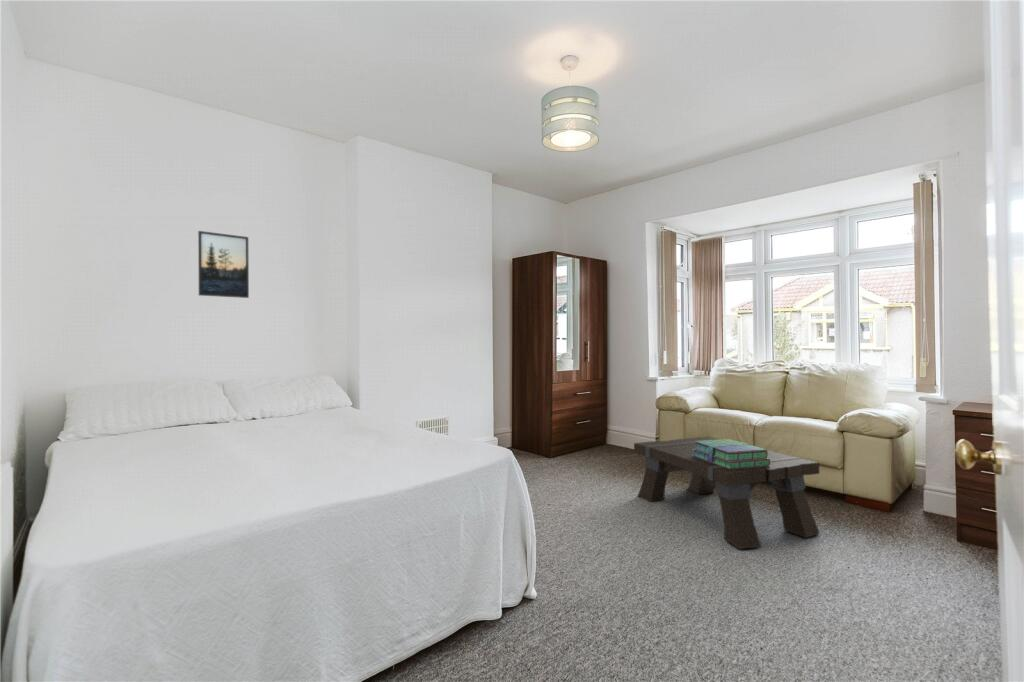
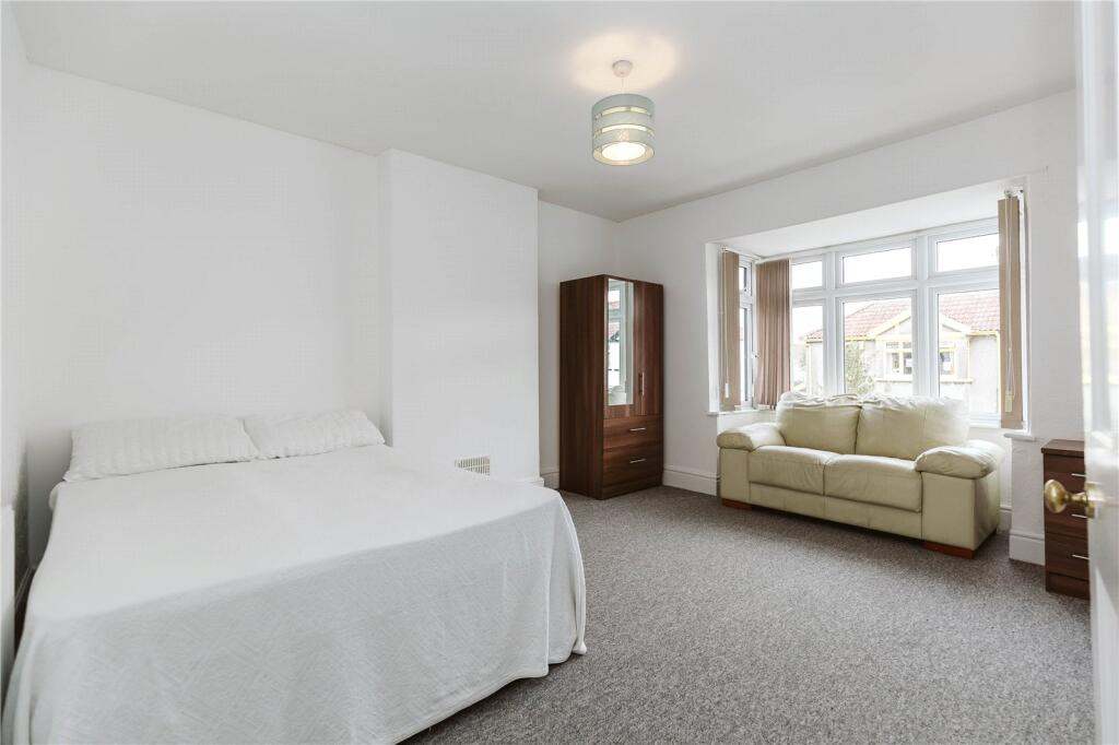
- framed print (224, 265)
- stack of books (729, 451)
- coffee table (718, 482)
